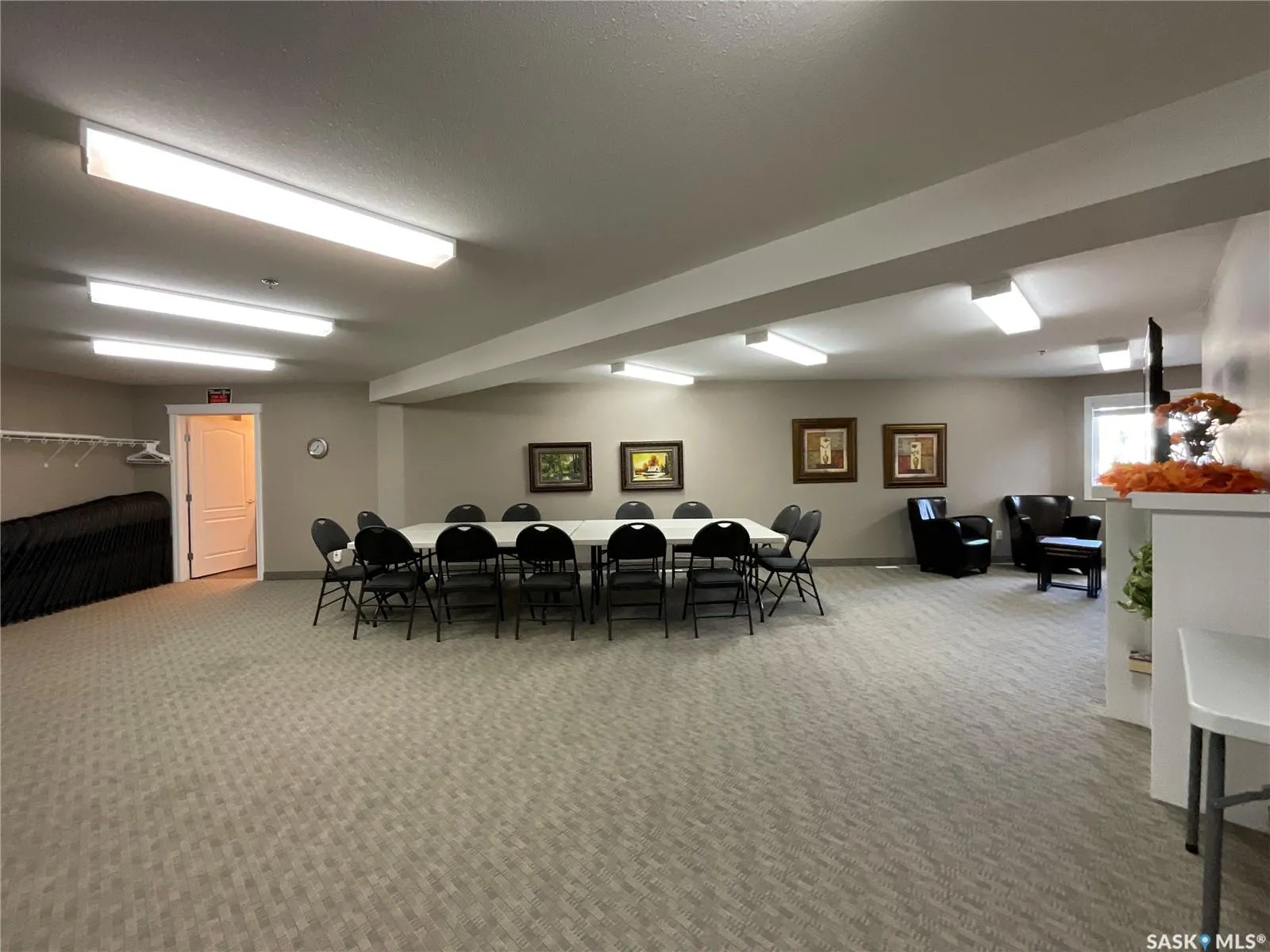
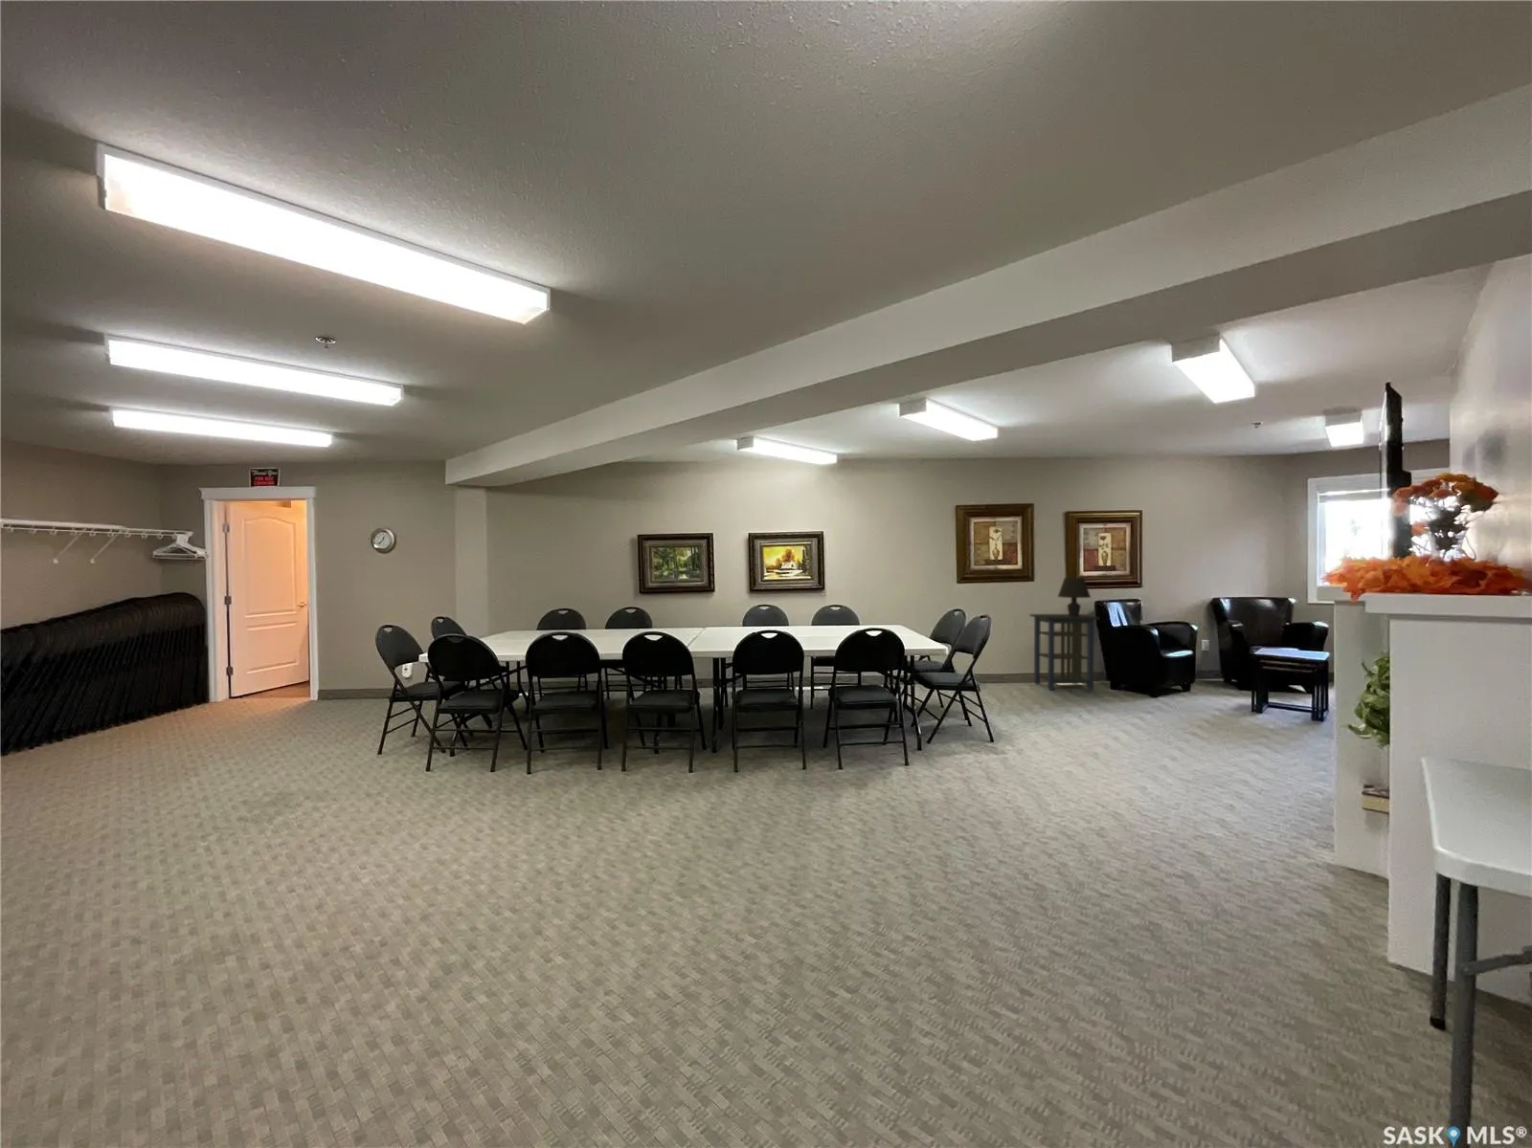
+ shelving unit (1063, 650)
+ table lamp (1074, 596)
